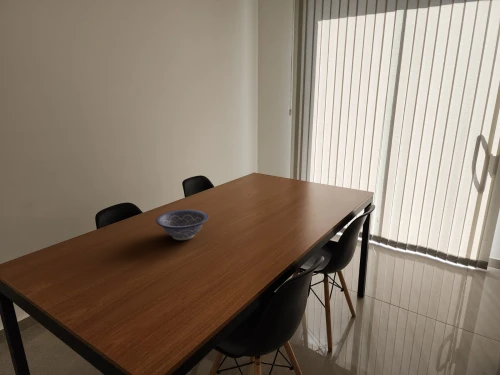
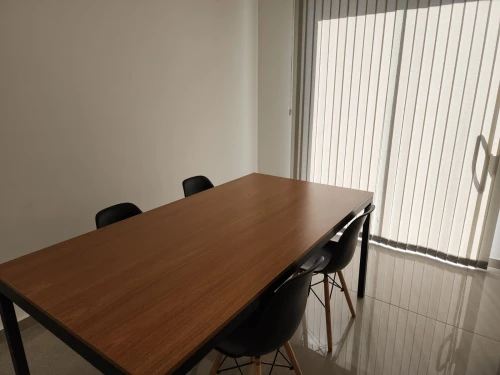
- decorative bowl (182, 226)
